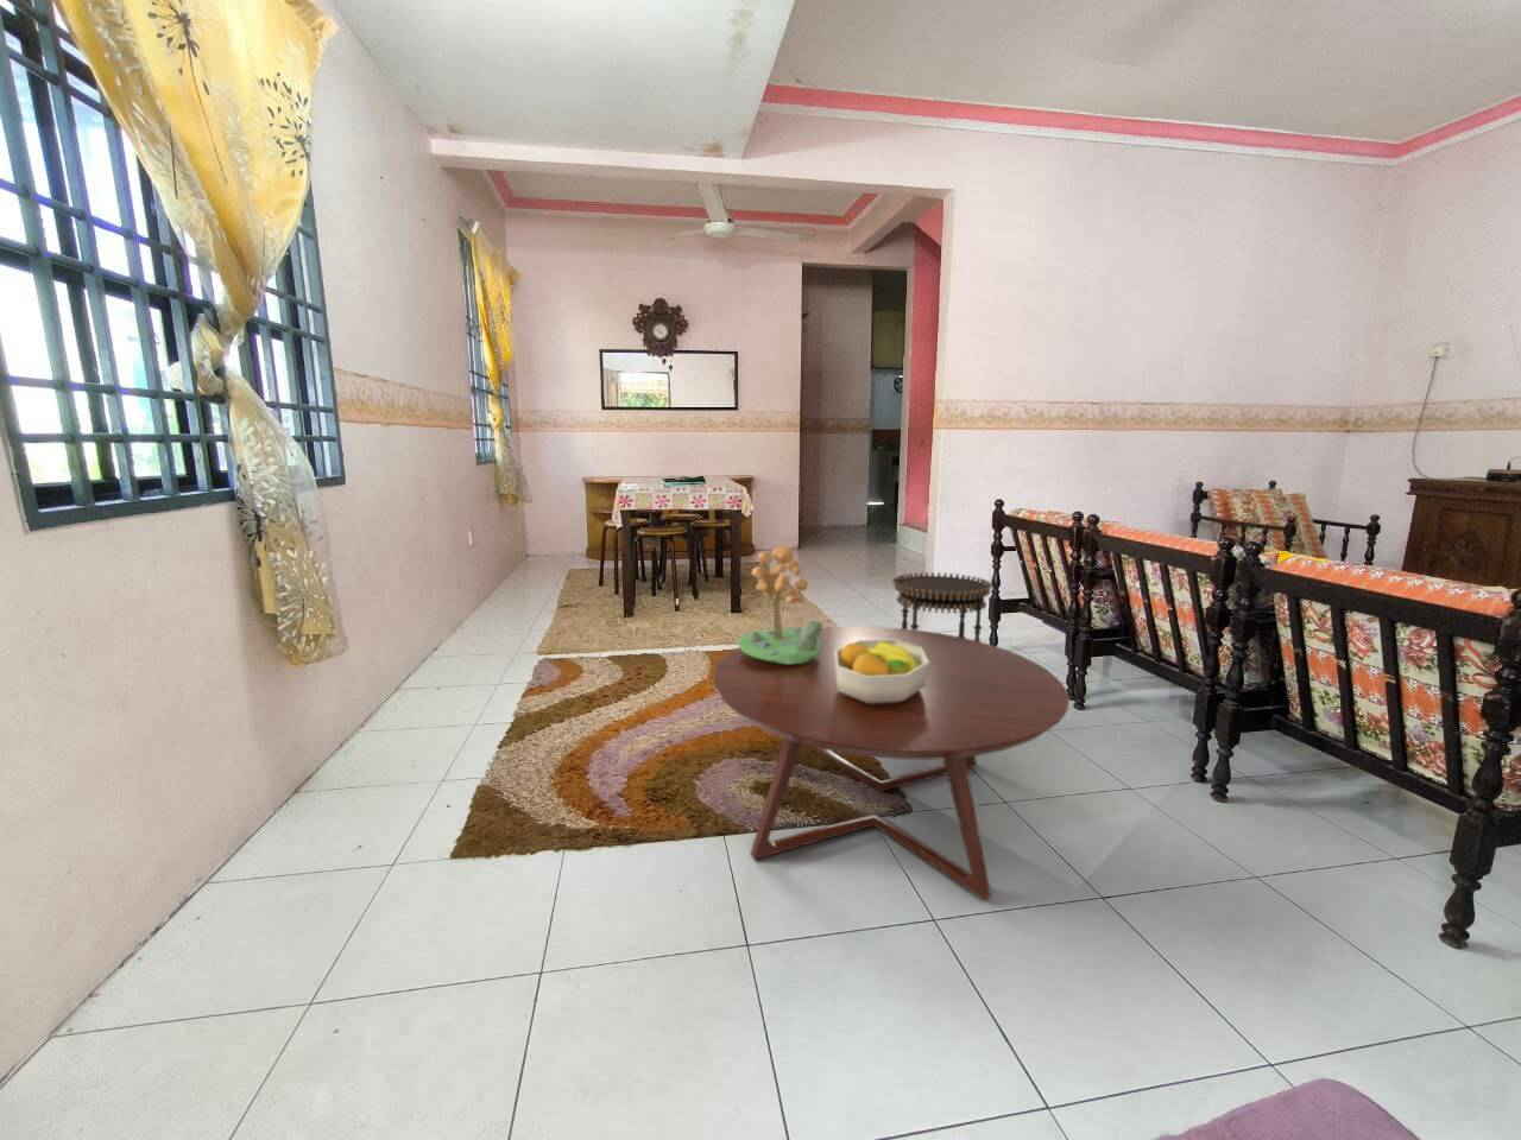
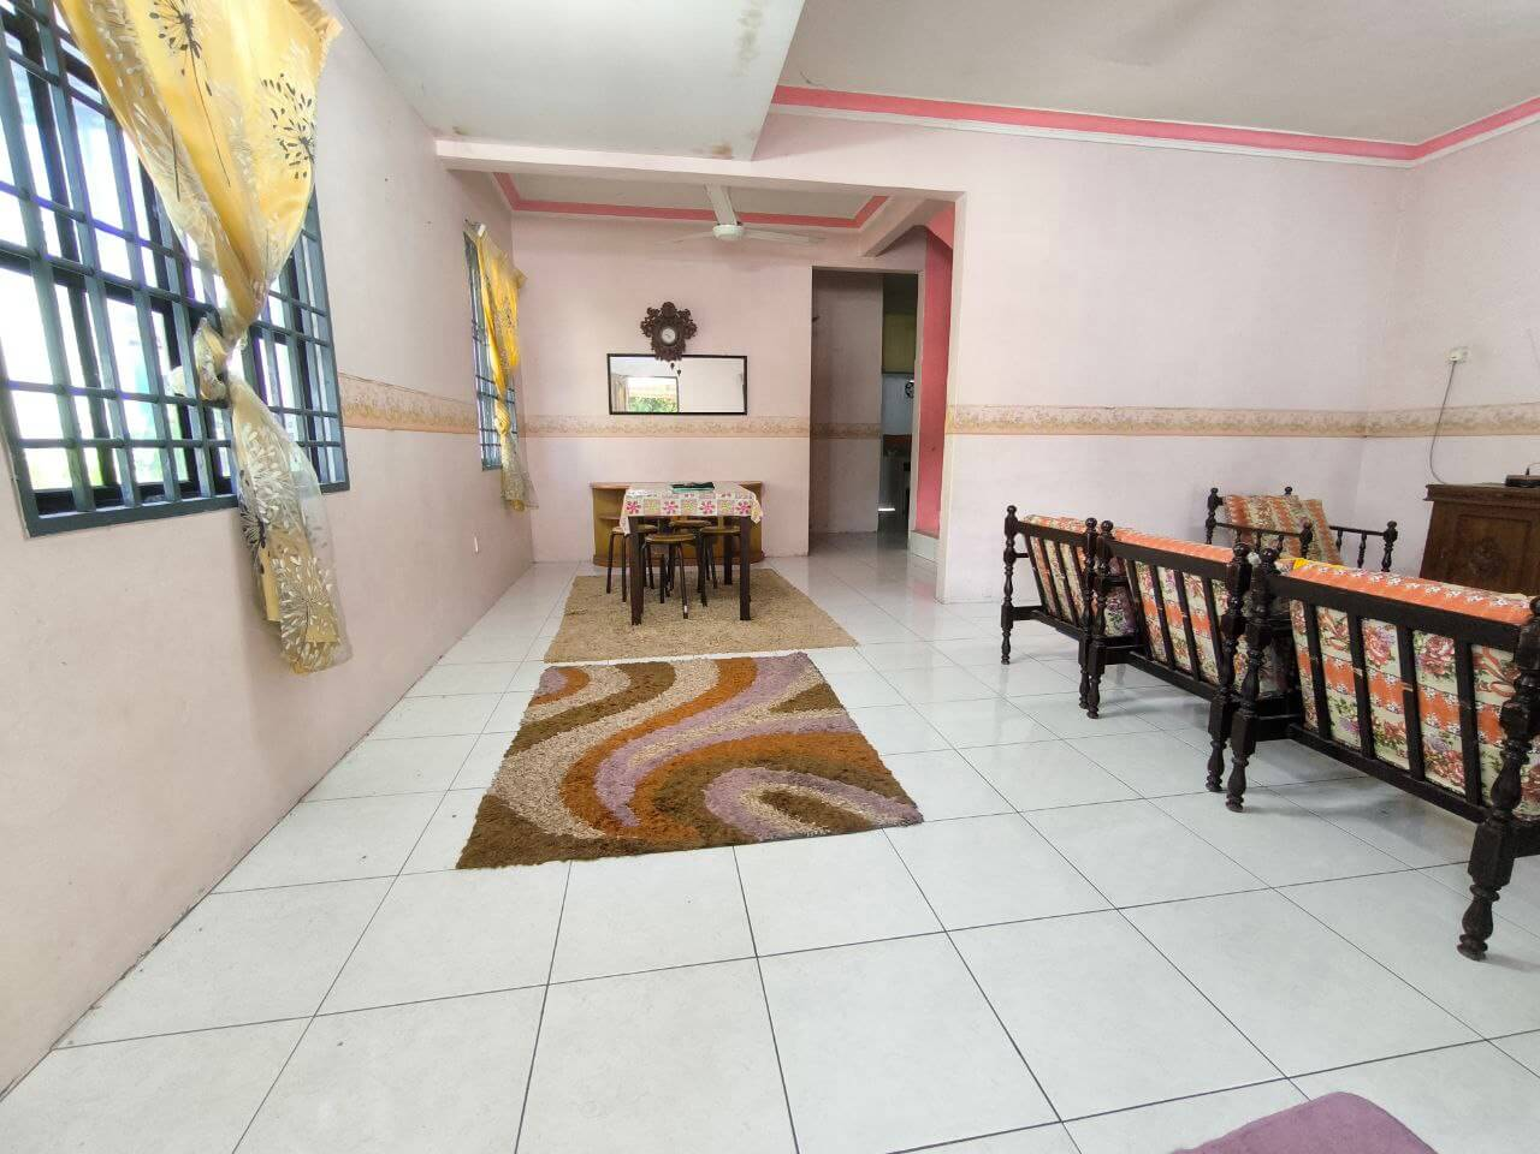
- coffee table (879, 740)
- small tree (781, 599)
- side table (958, 636)
- fruit bowl (879, 663)
